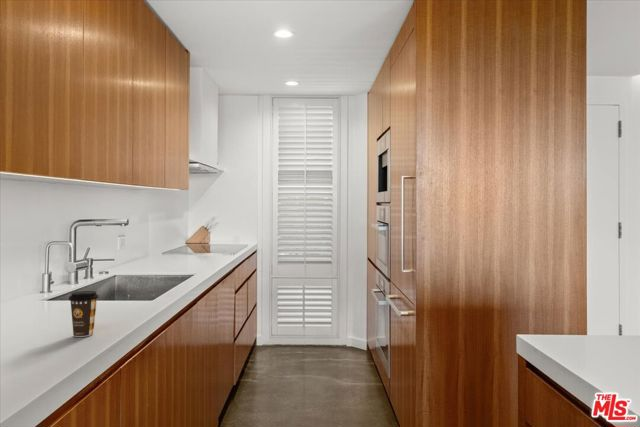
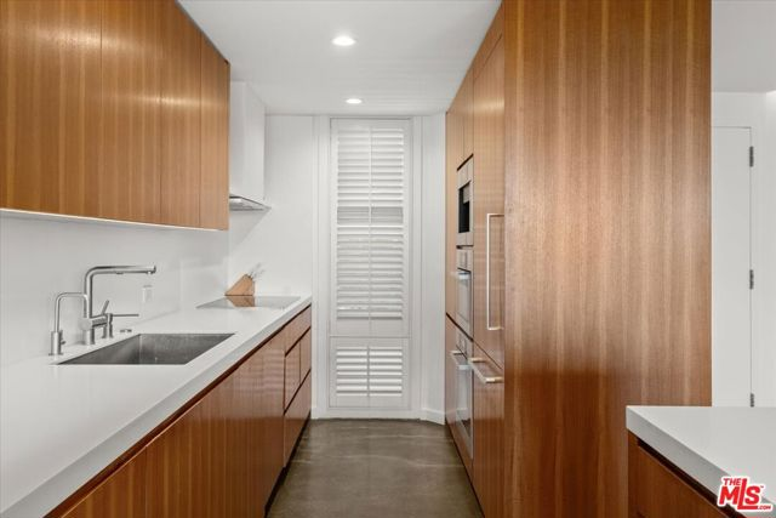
- coffee cup (83, 313)
